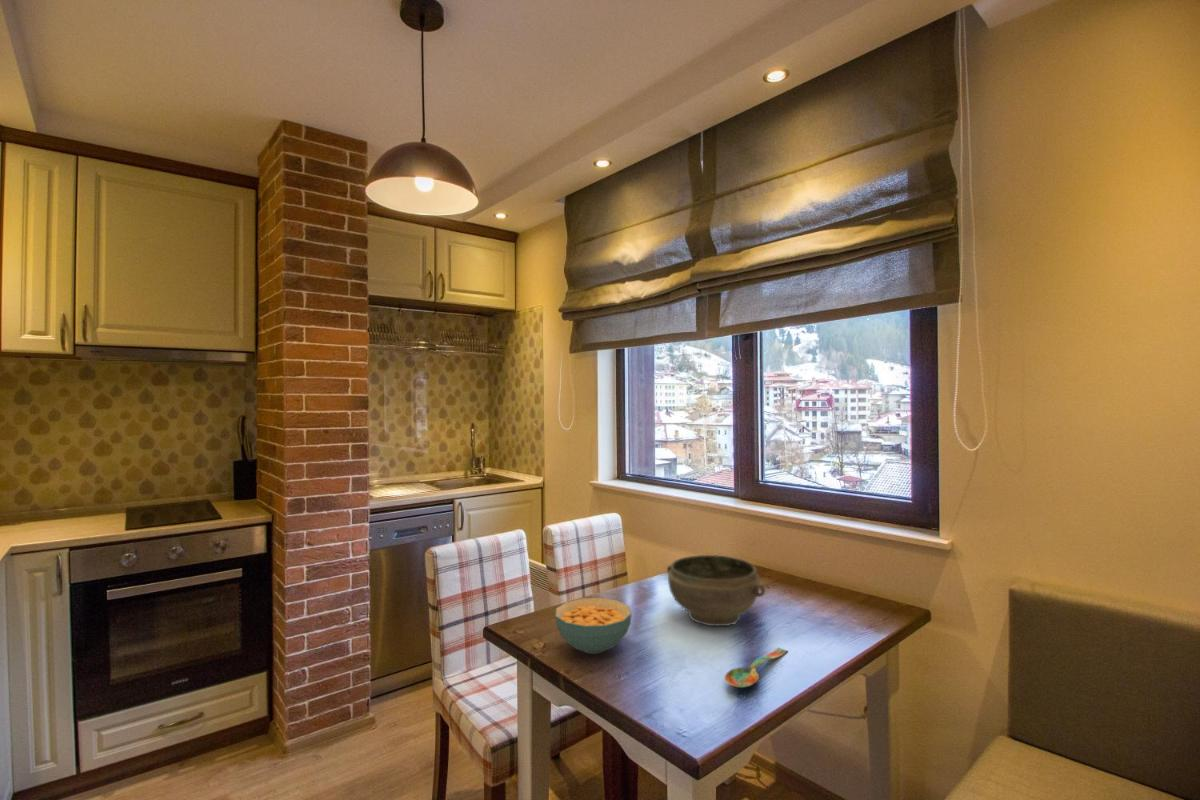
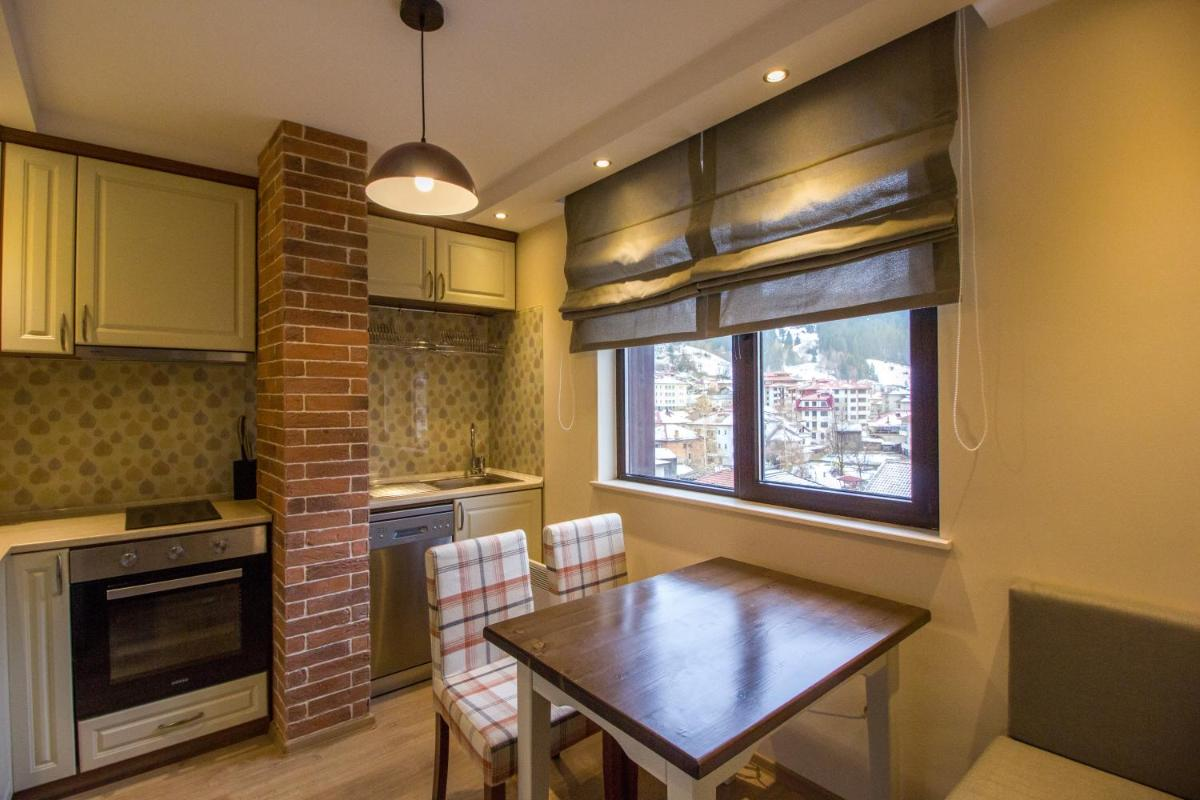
- cereal bowl (593, 629)
- bowl (713, 591)
- spoon (759, 665)
